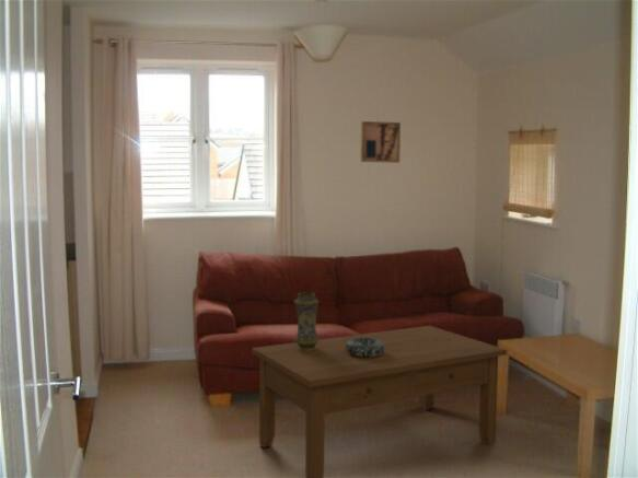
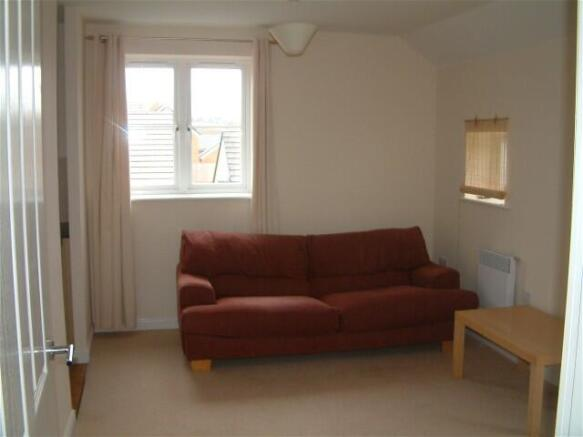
- coffee table (379, 396)
- vase (306, 320)
- wall art (380, 142)
- decorative bowl (364, 347)
